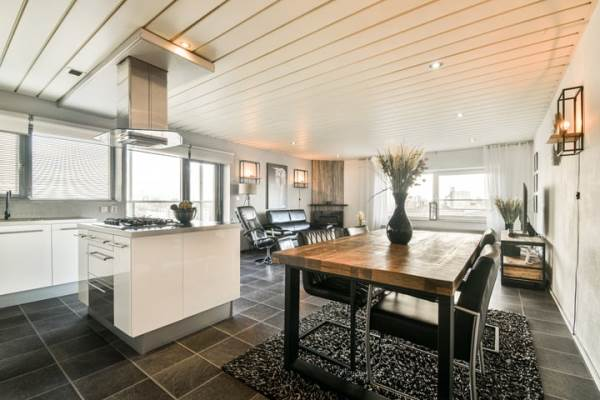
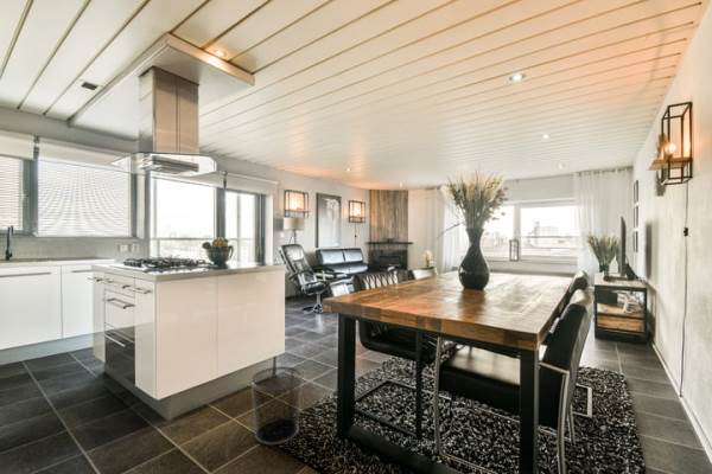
+ waste bin (276, 403)
